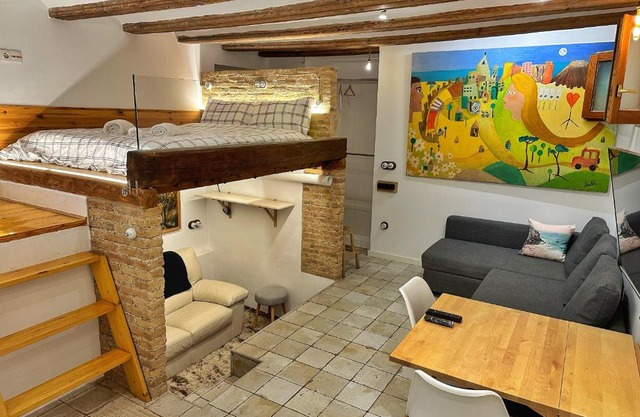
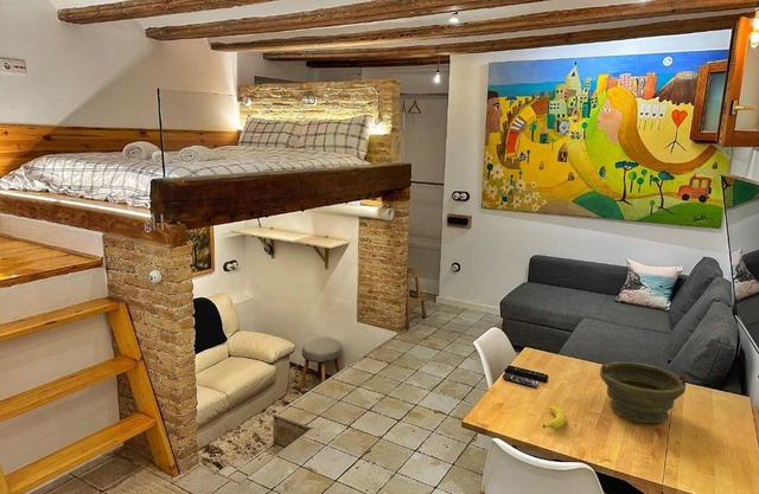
+ banana (555, 418)
+ bowl (639, 391)
